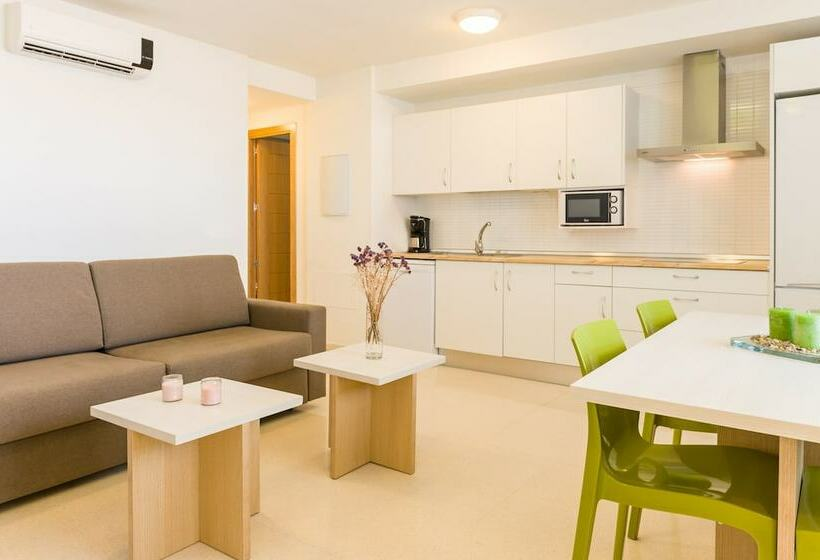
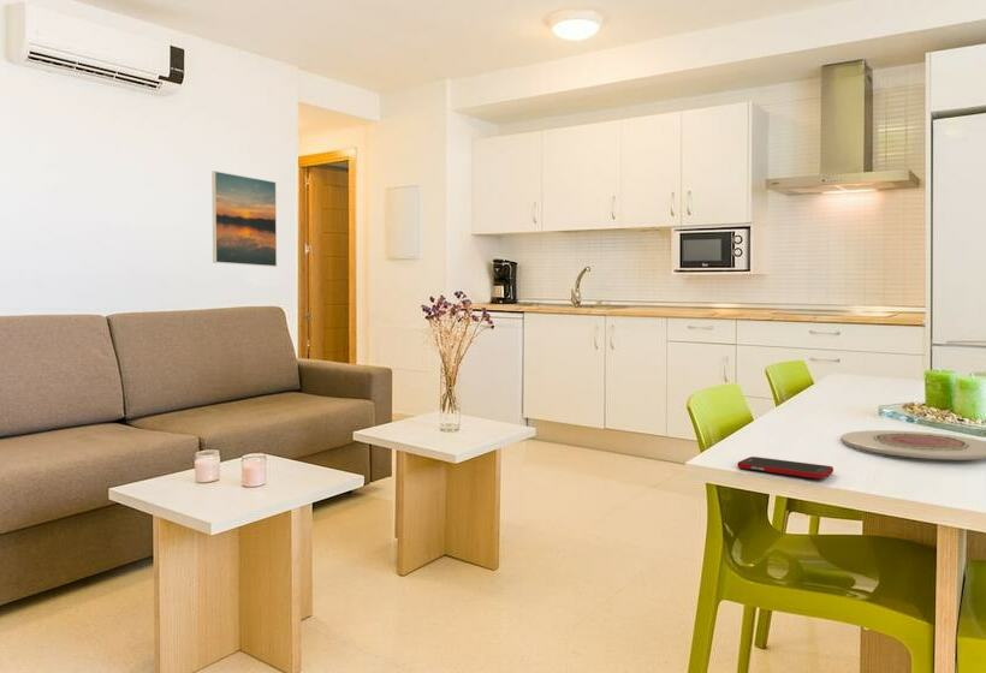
+ cell phone (784, 466)
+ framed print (245, 220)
+ plate (917, 442)
